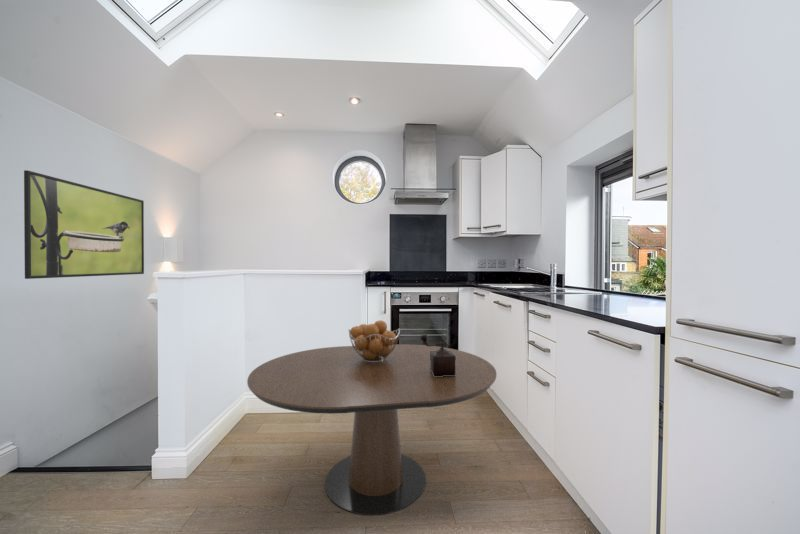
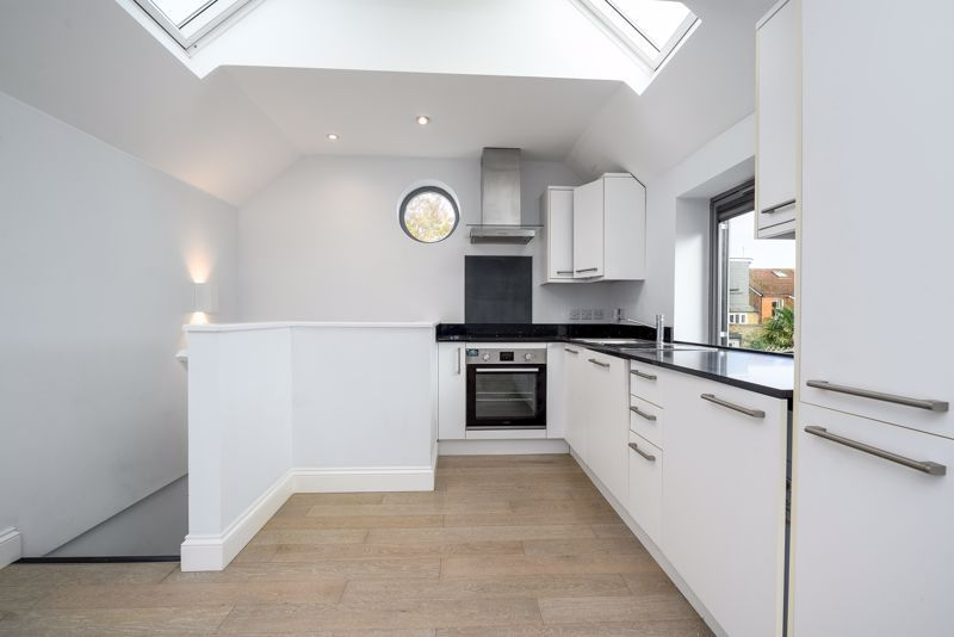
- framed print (95, 232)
- dining table (374, 416)
- fruit basket (374, 340)
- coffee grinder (437, 353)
